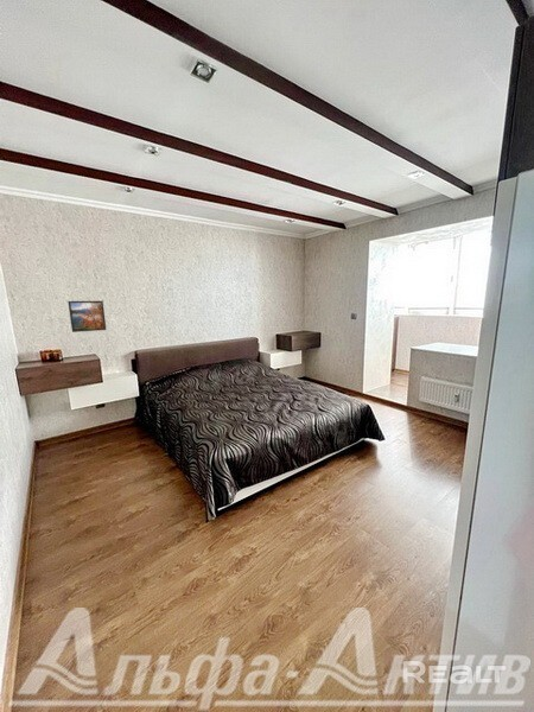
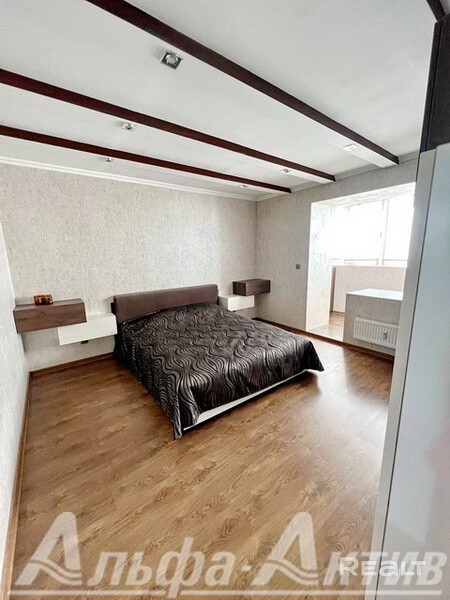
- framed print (88, 316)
